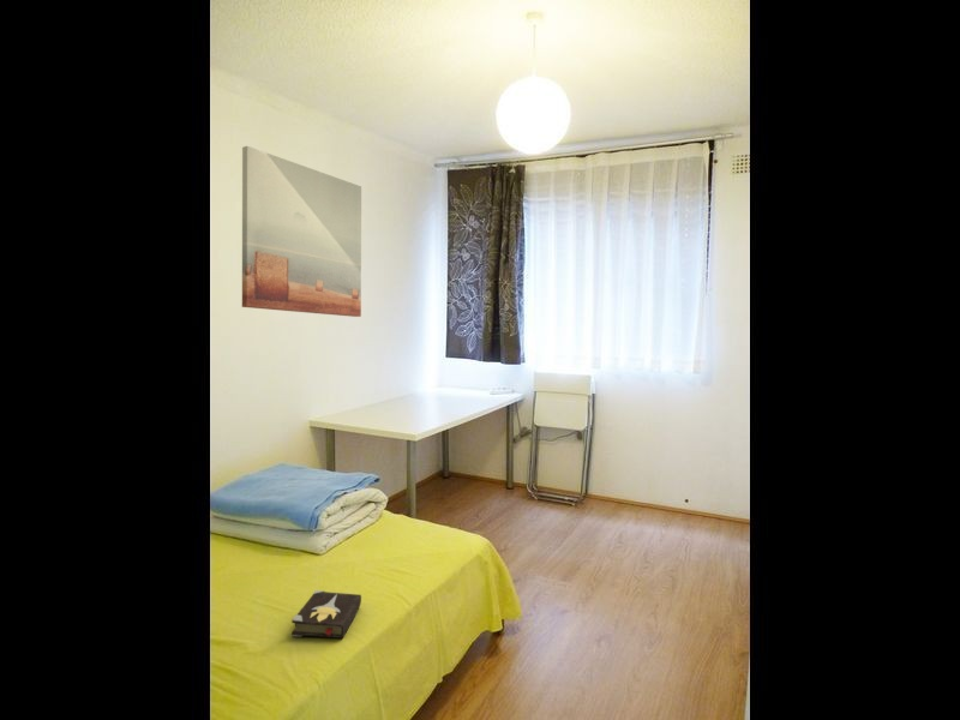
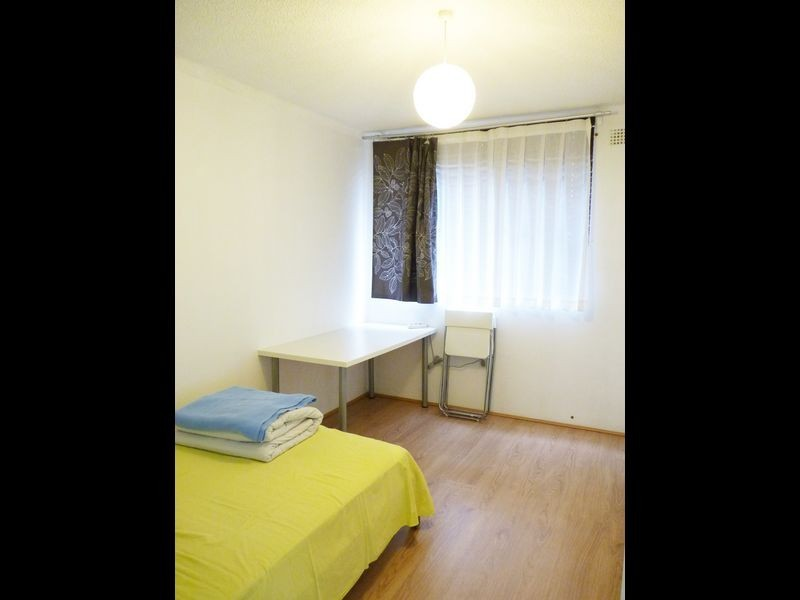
- wall art (307, 240)
- hardback book (328, 612)
